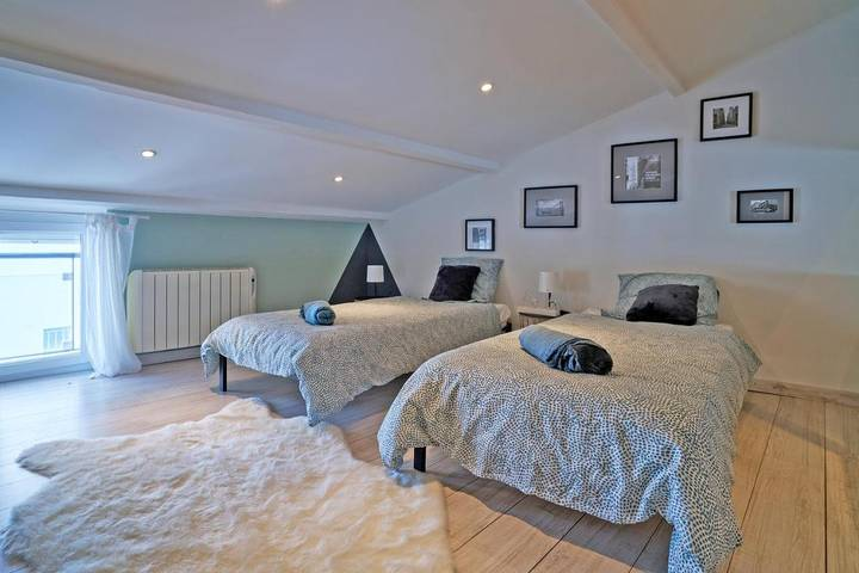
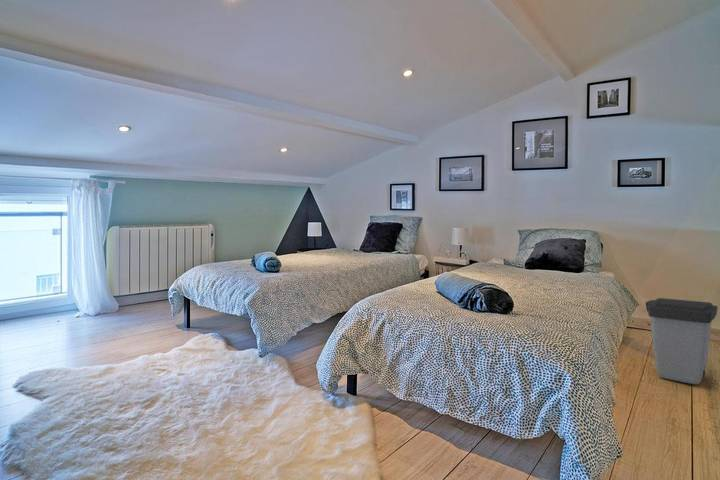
+ trash can (680, 338)
